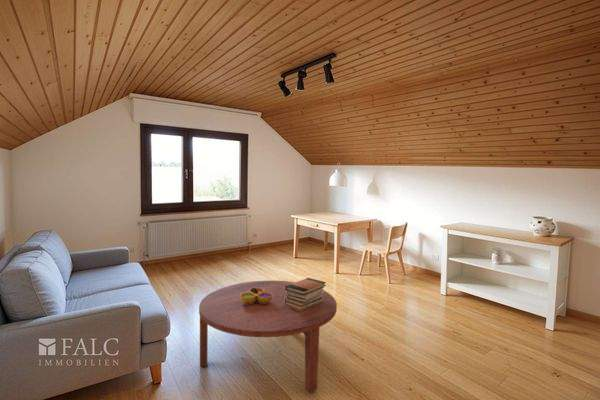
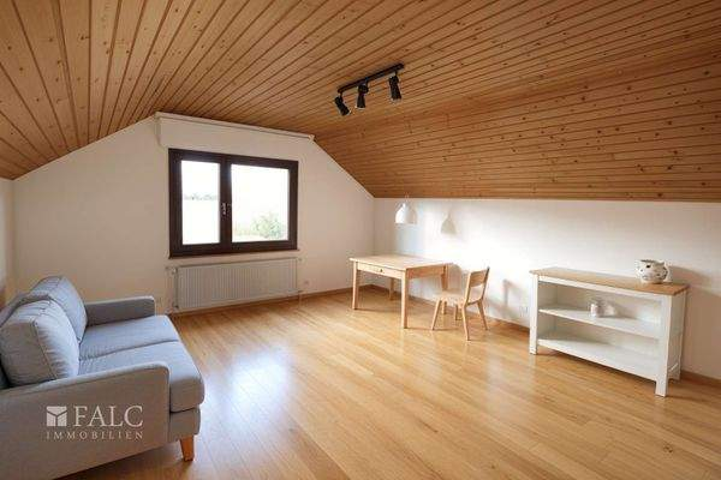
- decorative bowl (256, 293)
- book stack (305, 292)
- coffee table (268, 329)
